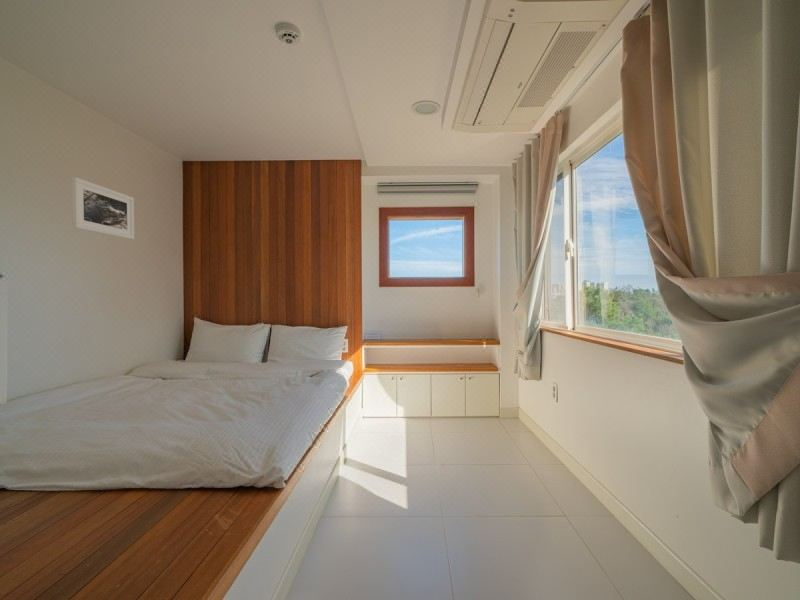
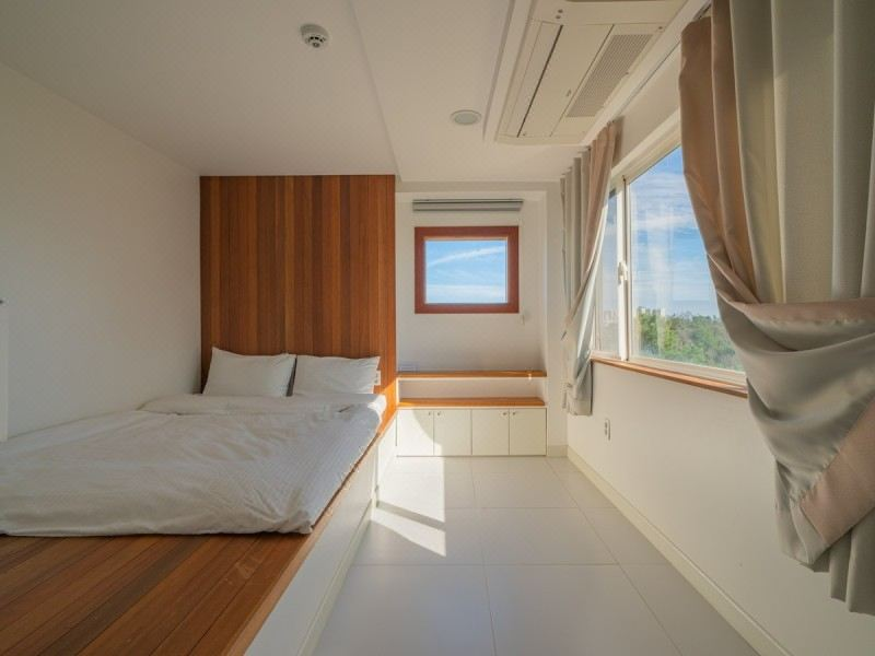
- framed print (106, 211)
